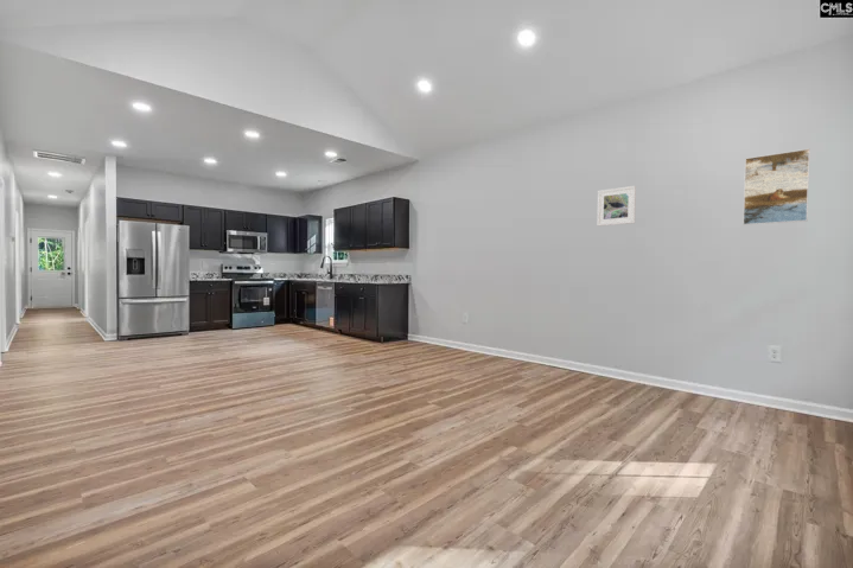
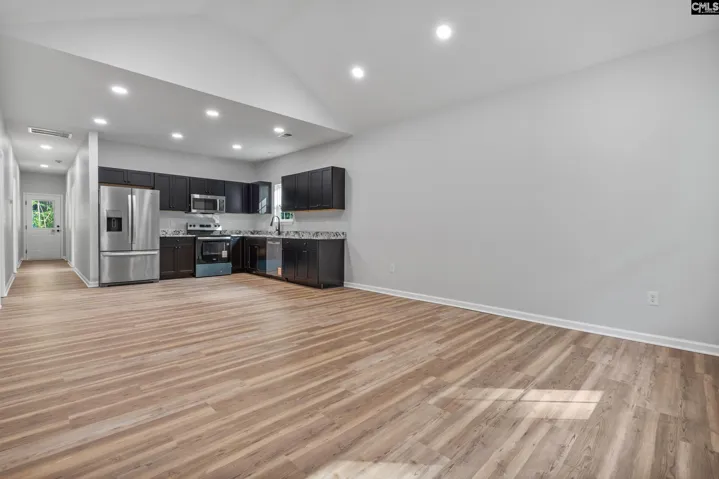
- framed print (616, 206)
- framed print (775, 189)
